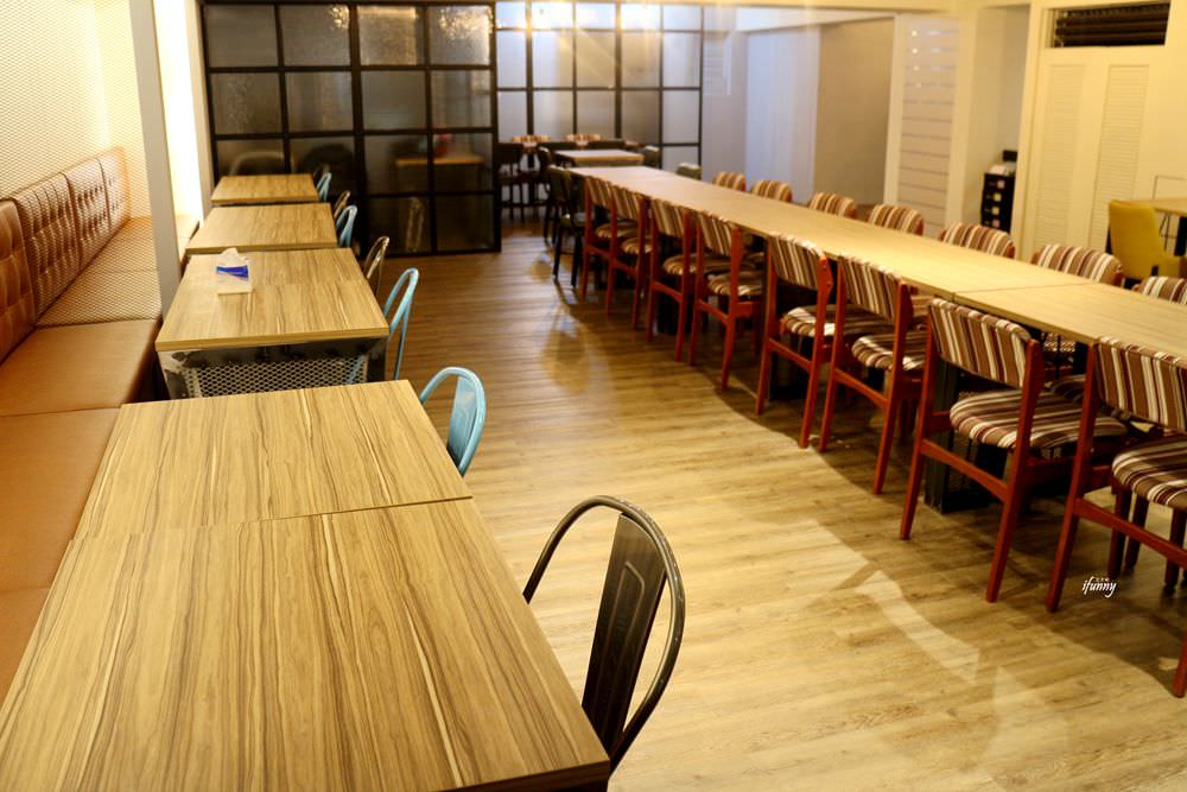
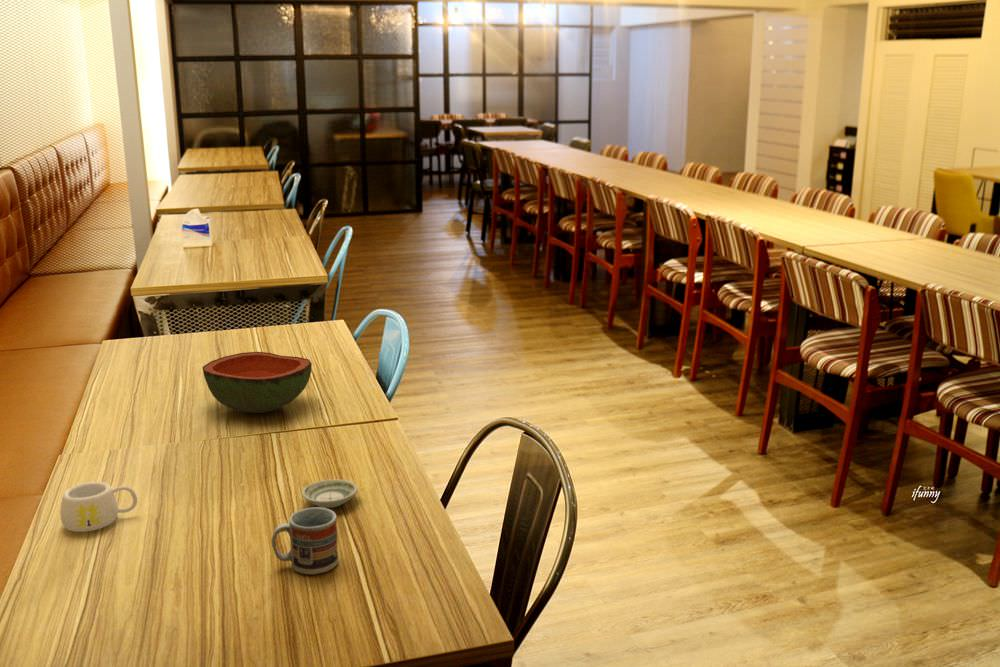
+ bowl (257, 386)
+ cup (305, 541)
+ saucer (330, 495)
+ mug (99, 505)
